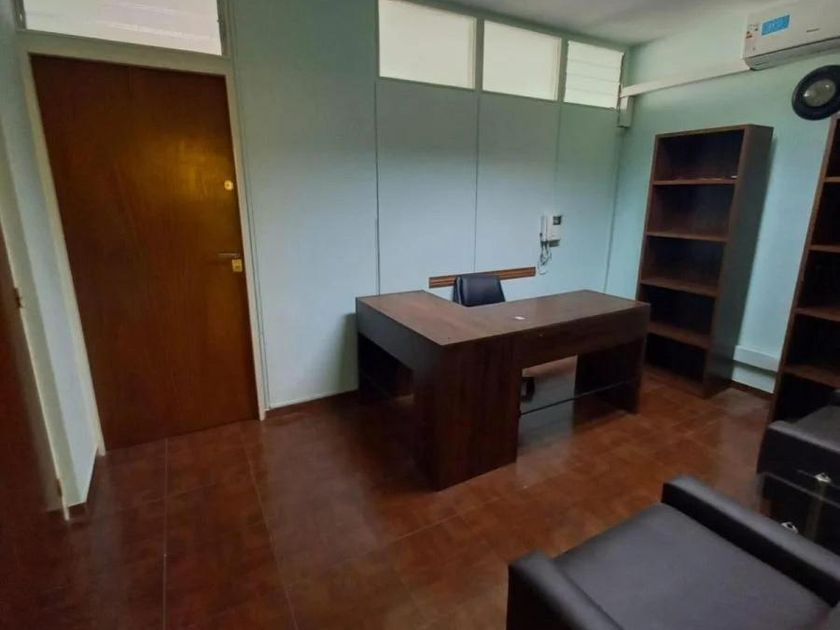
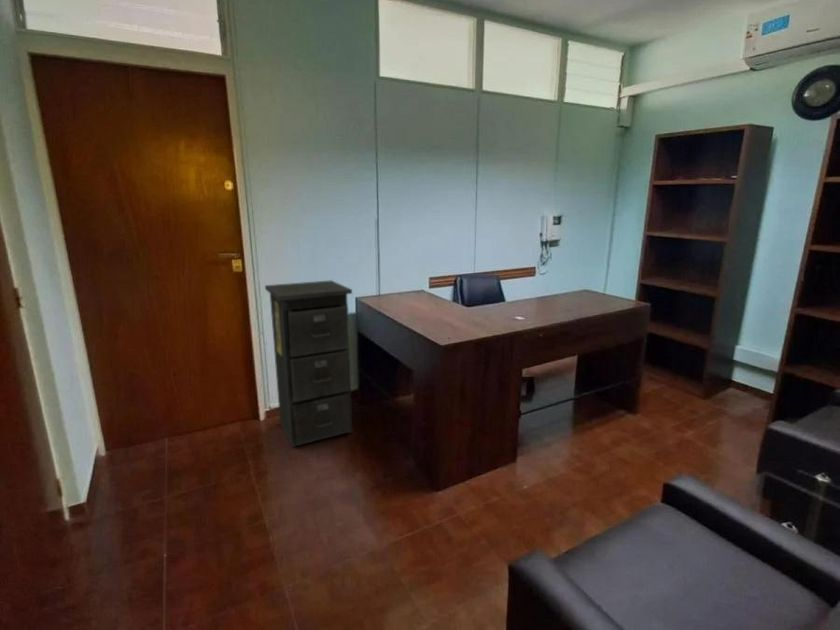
+ filing cabinet (313, 362)
